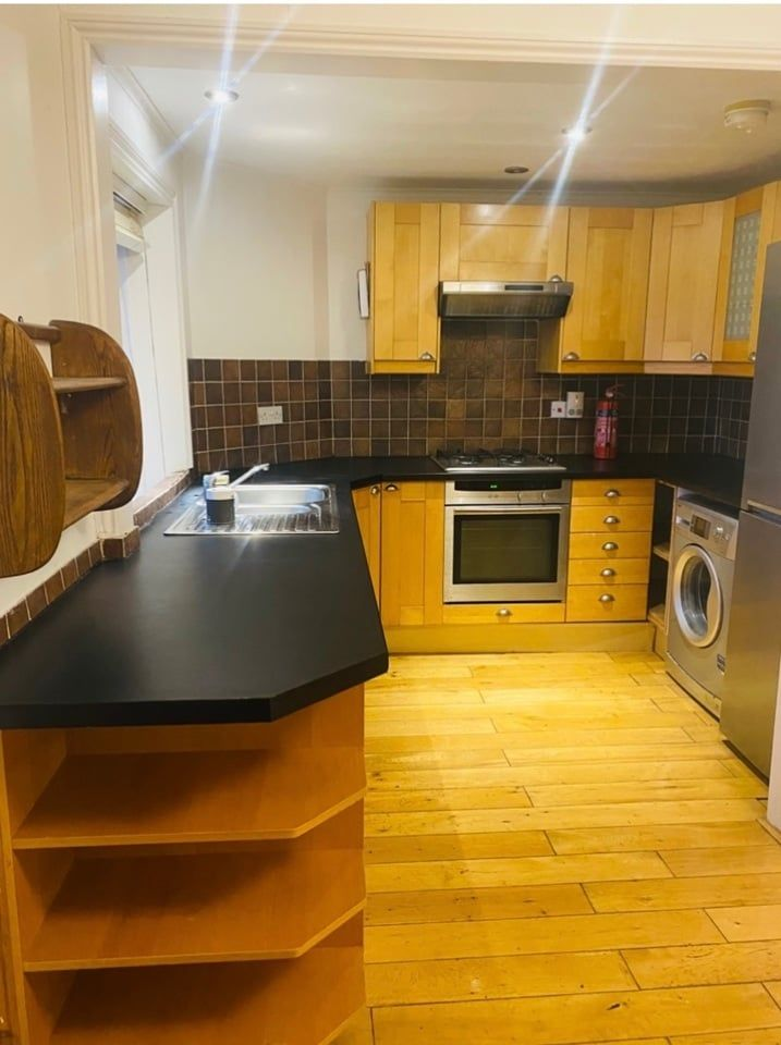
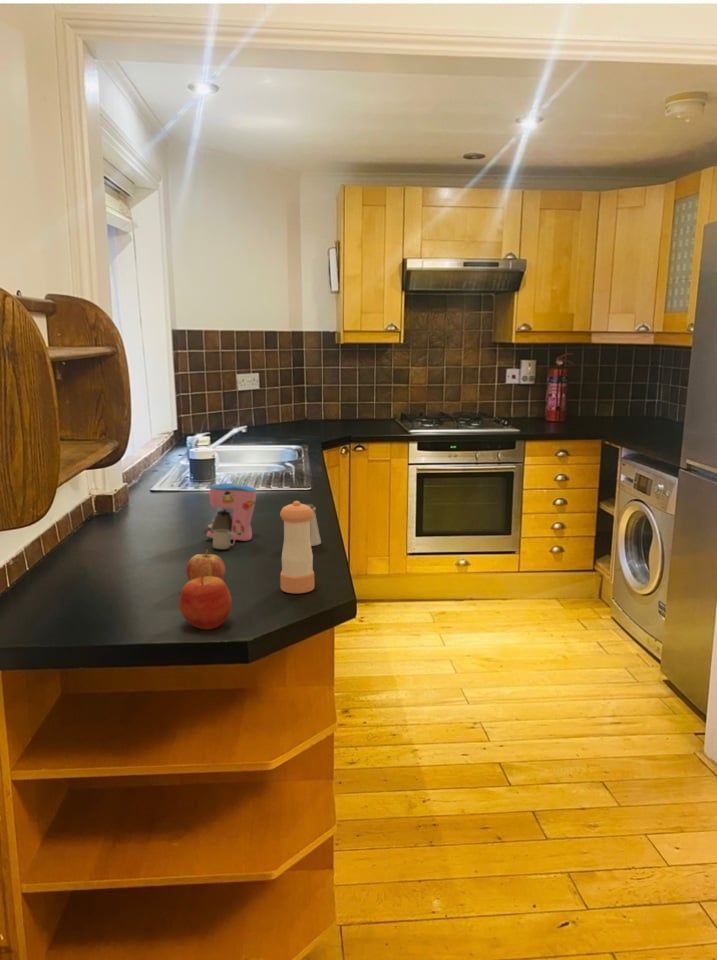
+ saltshaker (310, 524)
+ pepper shaker (297, 545)
+ fruit (205, 570)
+ coffee maker (229, 508)
+ apple (206, 598)
